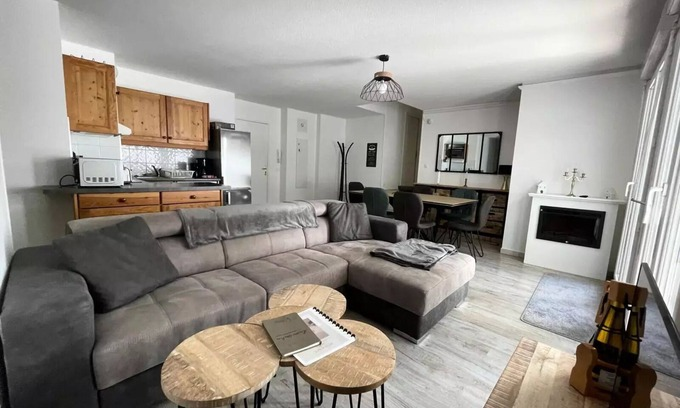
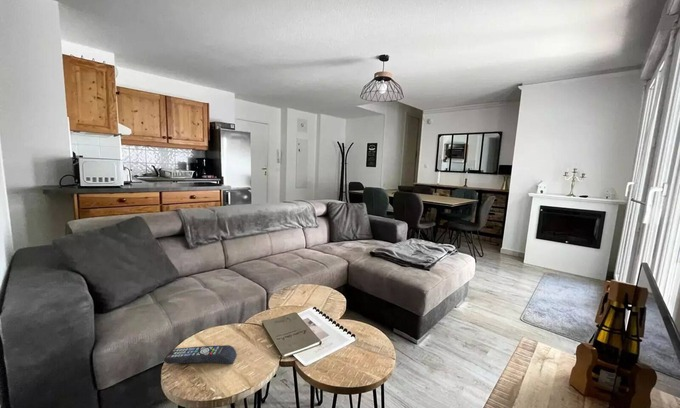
+ remote control (201, 354)
